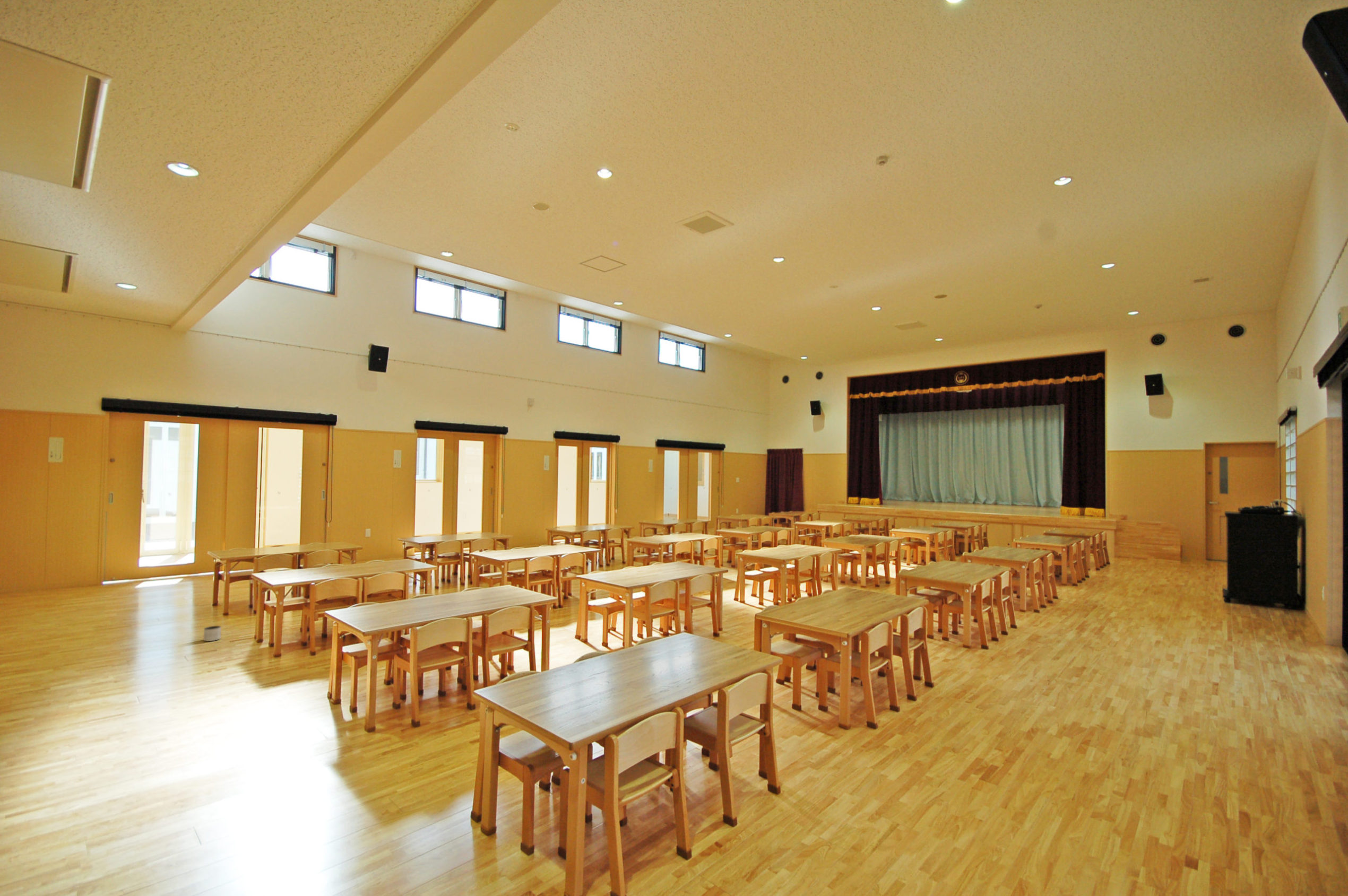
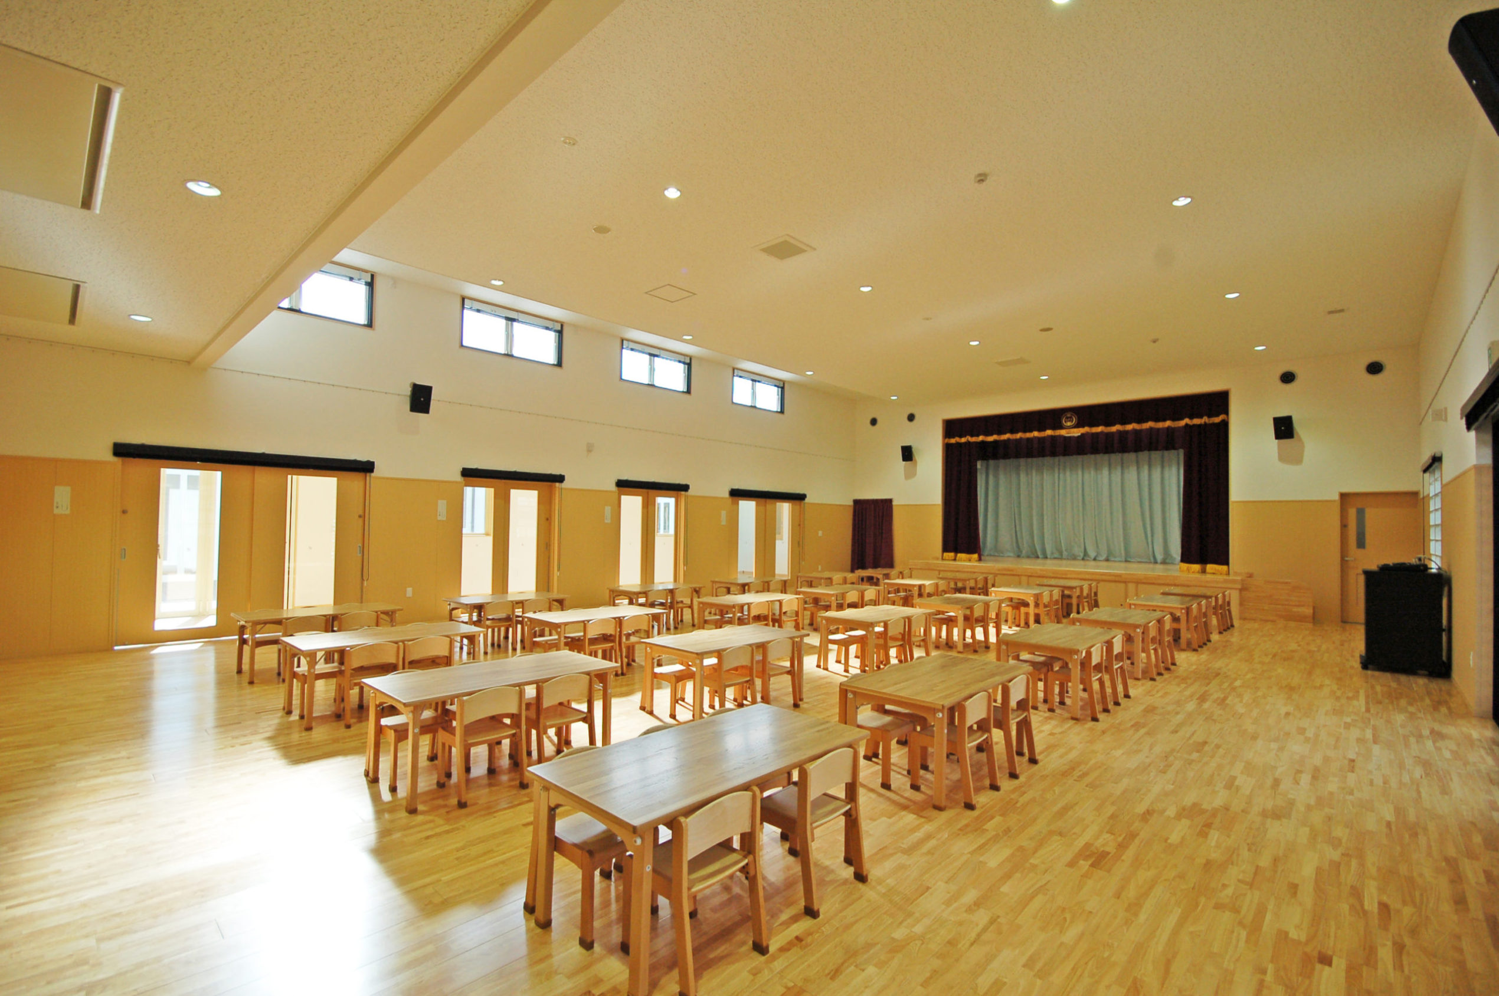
- planter (212, 633)
